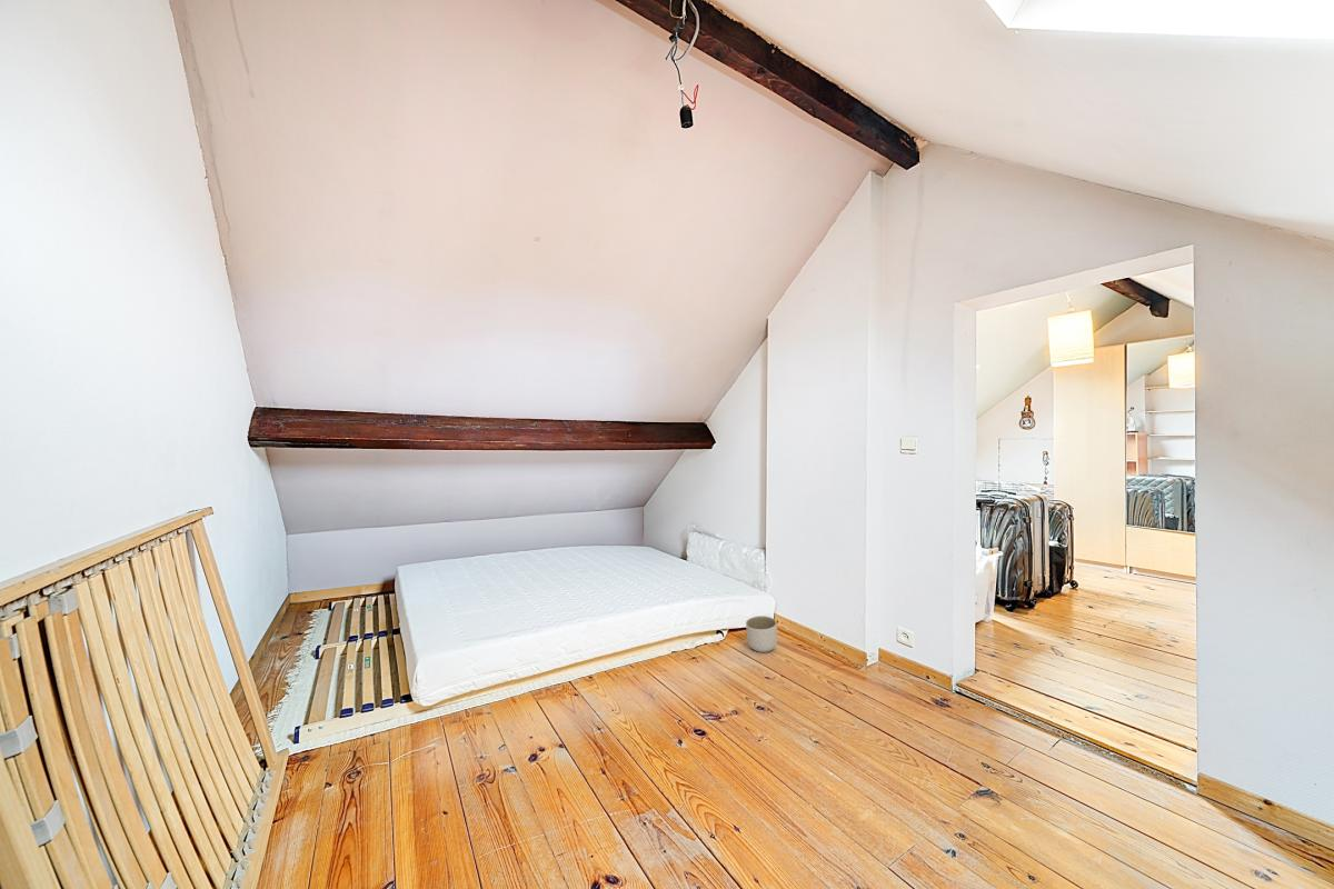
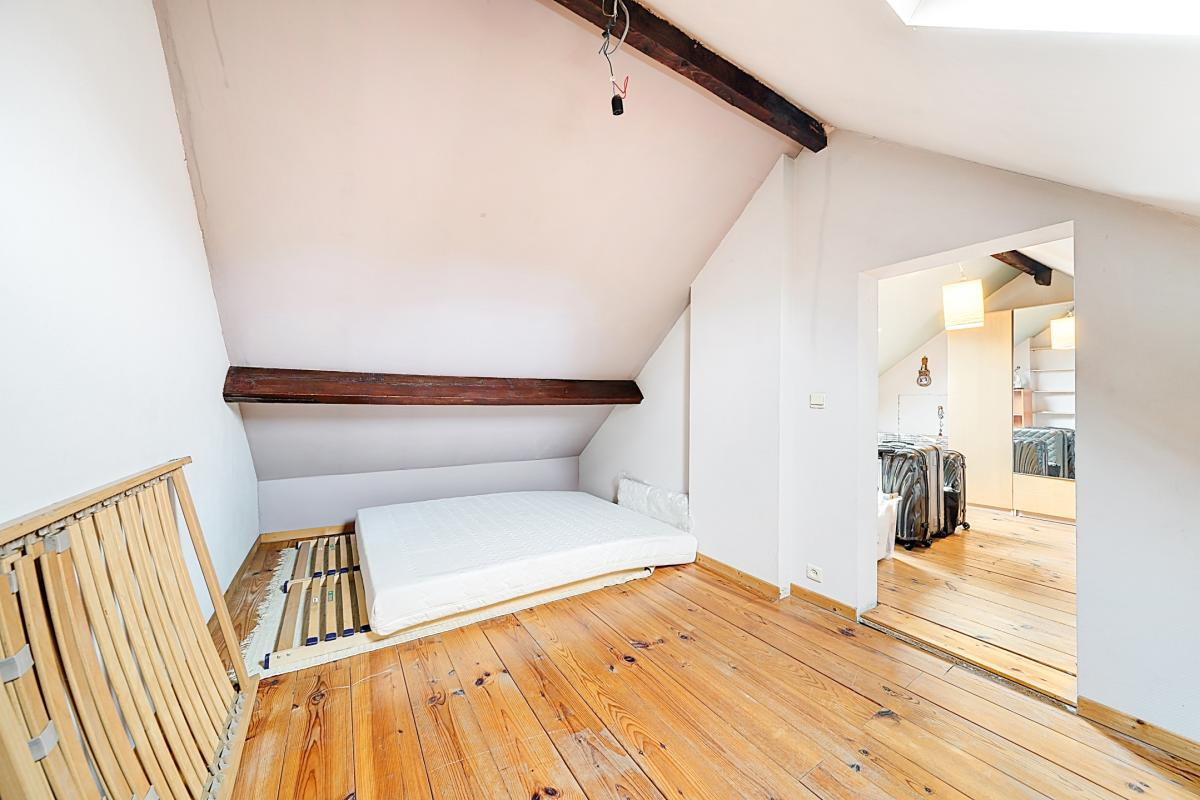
- planter (761, 635)
